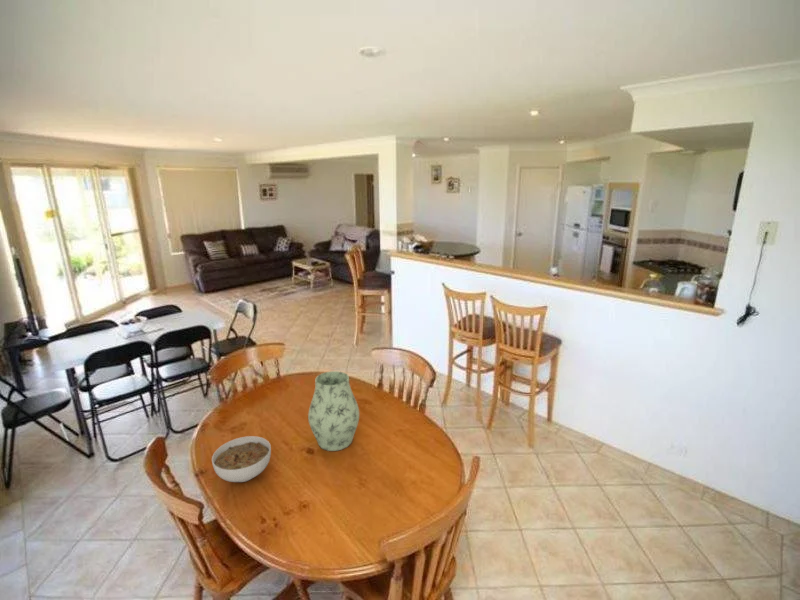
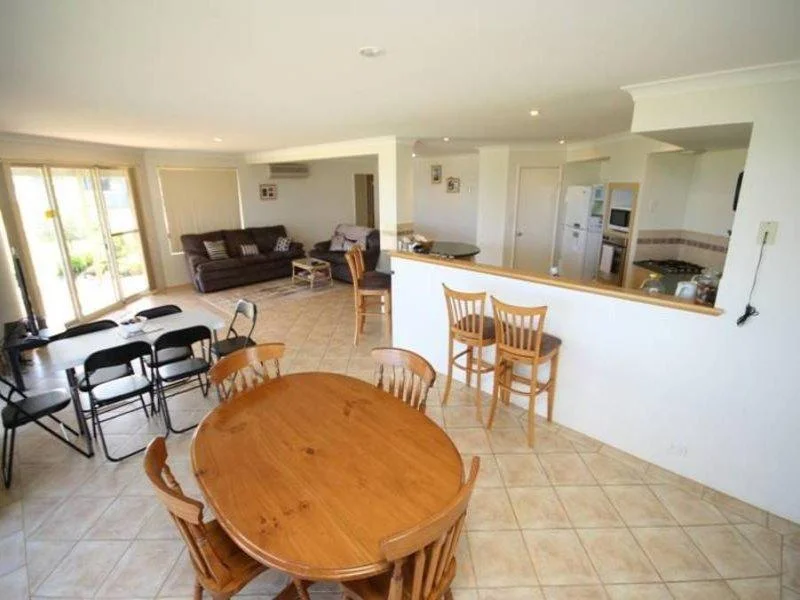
- bowl (243, 463)
- vase (333, 410)
